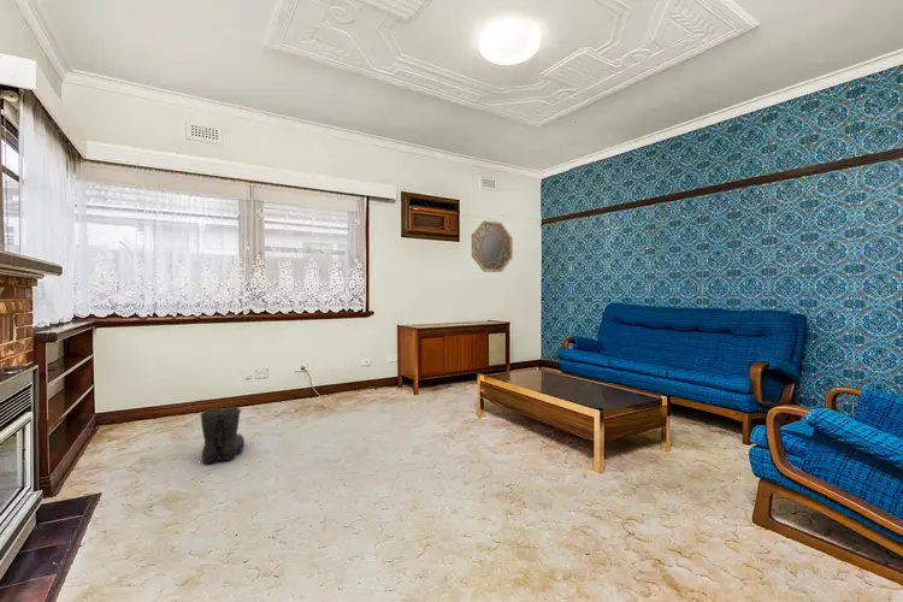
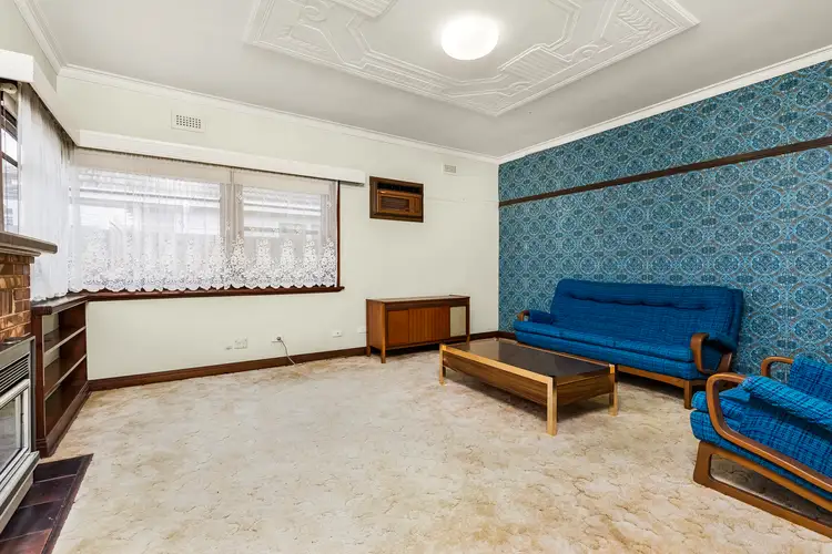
- home mirror (492, 247)
- boots (223, 430)
